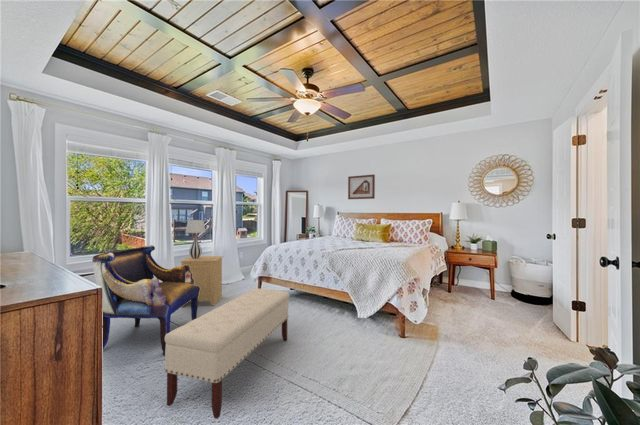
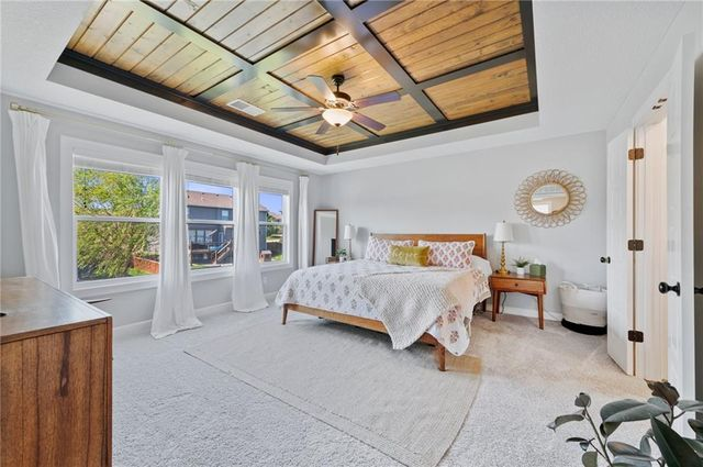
- table lamp (195, 239)
- picture frame (361, 187)
- side table (202, 280)
- bench (239, 336)
- armchair (147, 293)
